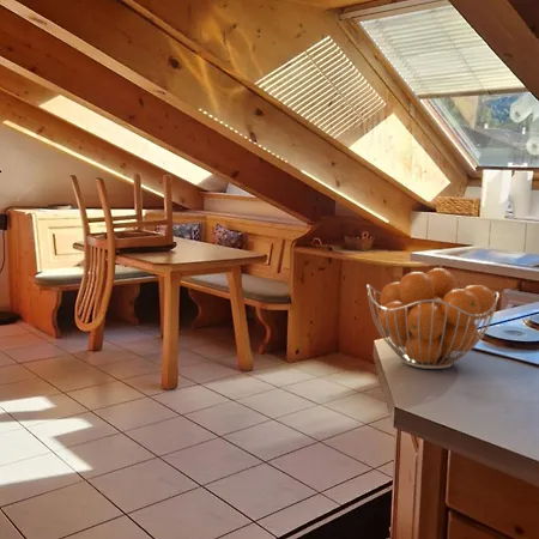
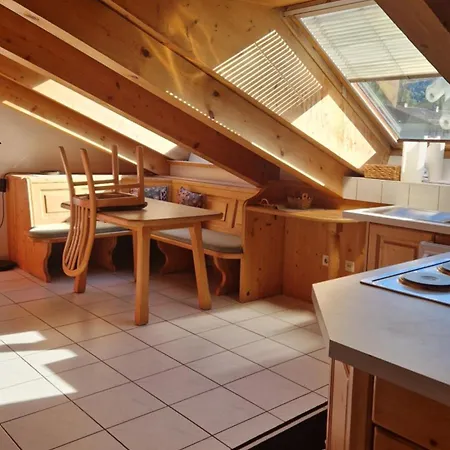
- fruit basket (429, 316)
